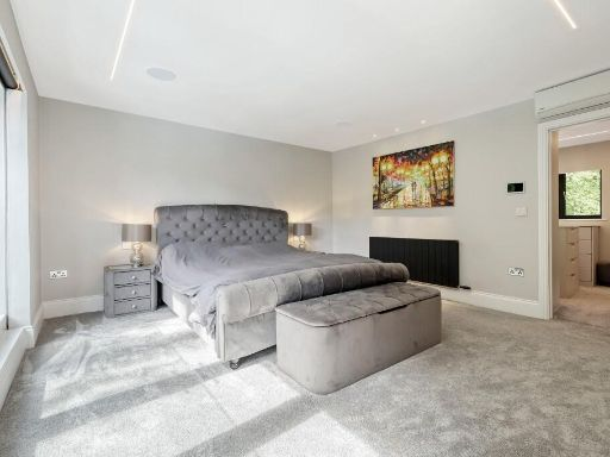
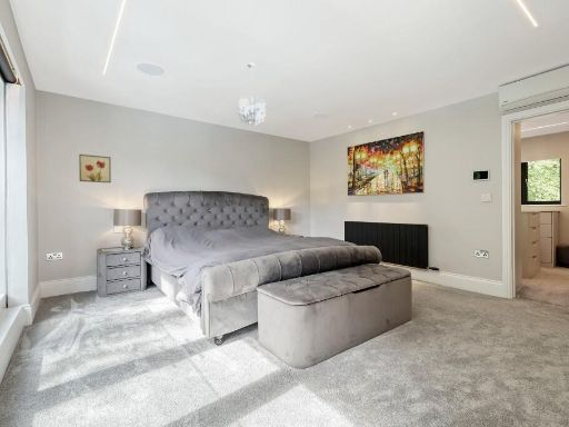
+ chandelier (251, 98)
+ wall art (94, 169)
